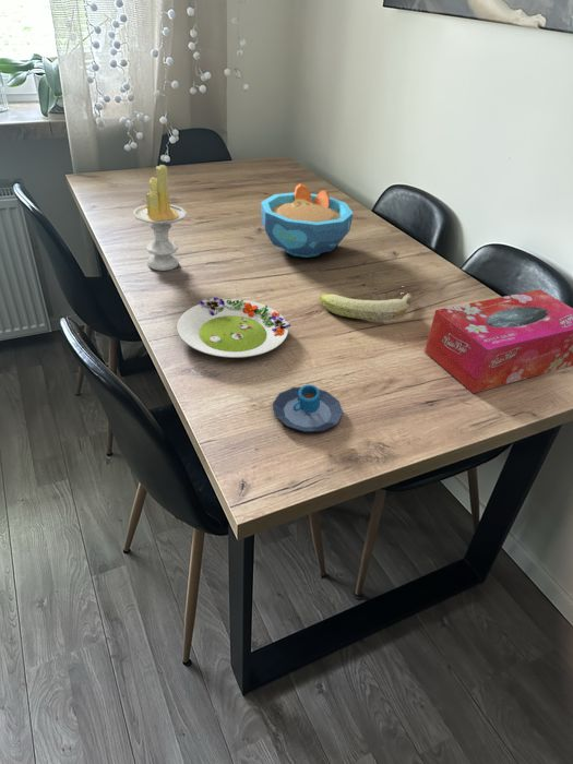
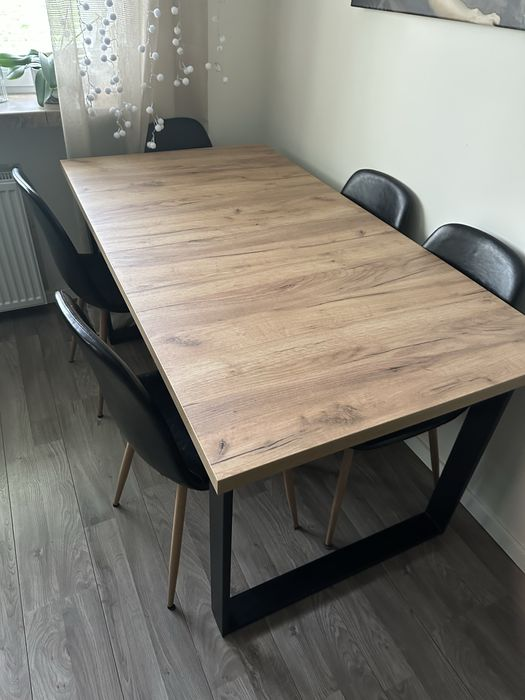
- salad plate (232, 329)
- candle (159, 216)
- bowl (305, 224)
- tissue box (509, 337)
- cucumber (374, 301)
- mug (308, 399)
